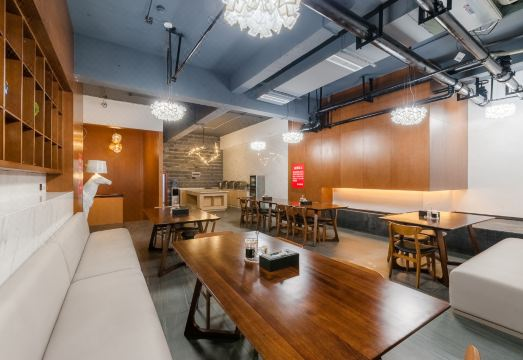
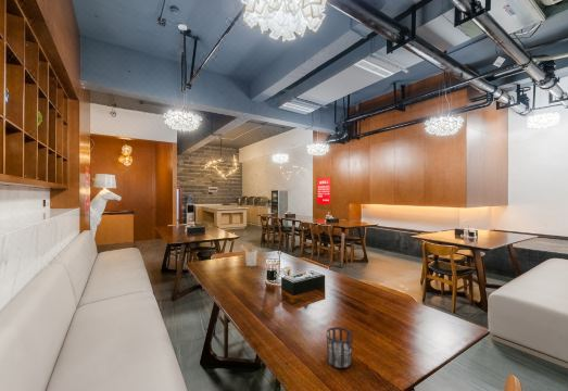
+ cup (339, 346)
+ utensil holder (248, 254)
